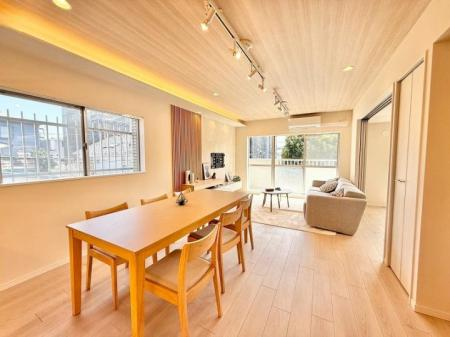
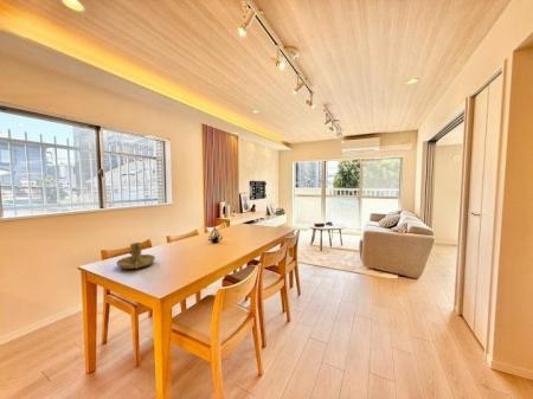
+ candle holder (136, 256)
